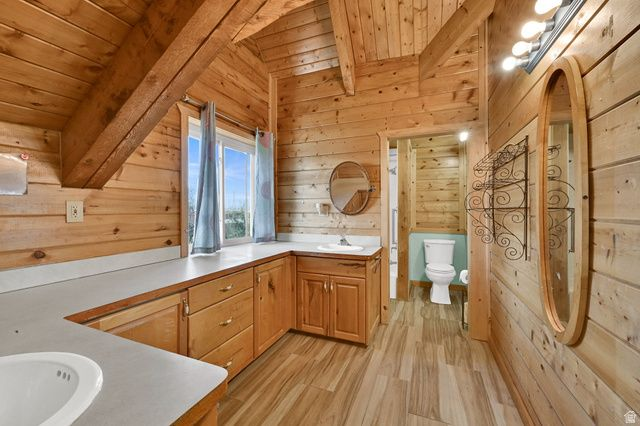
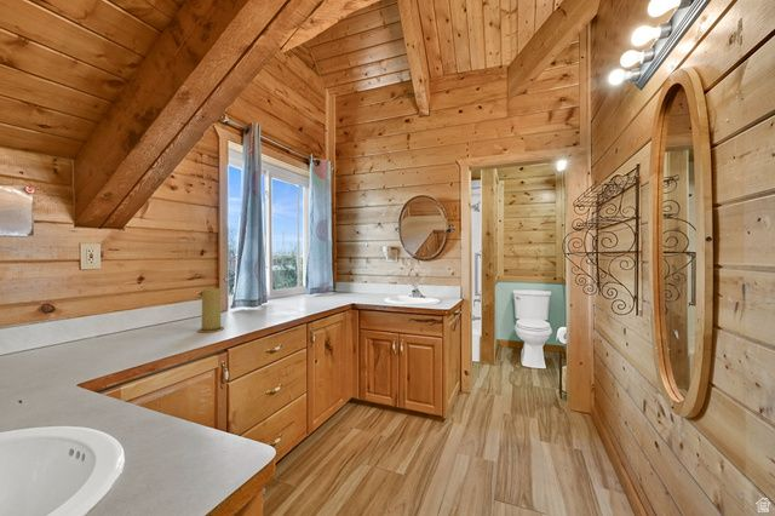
+ candle (211, 309)
